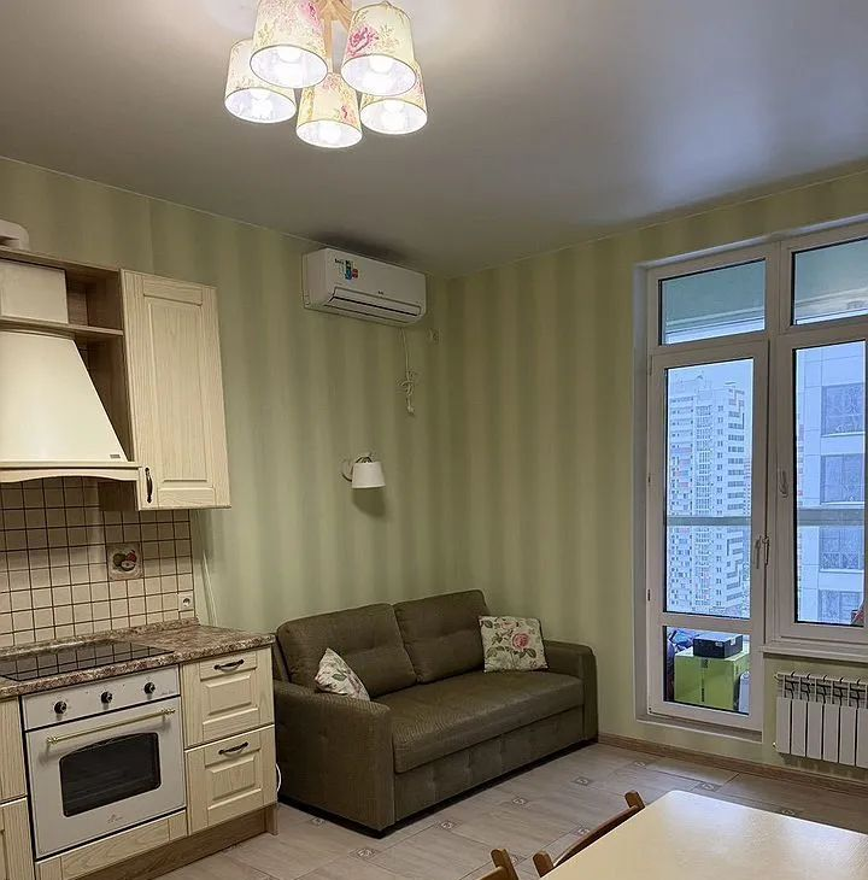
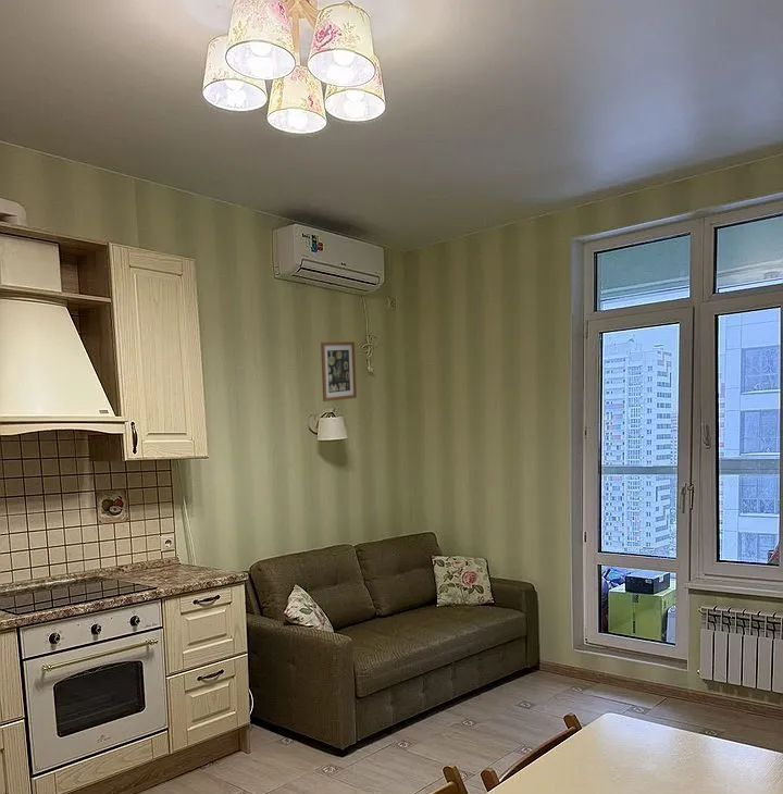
+ wall art (338, 371)
